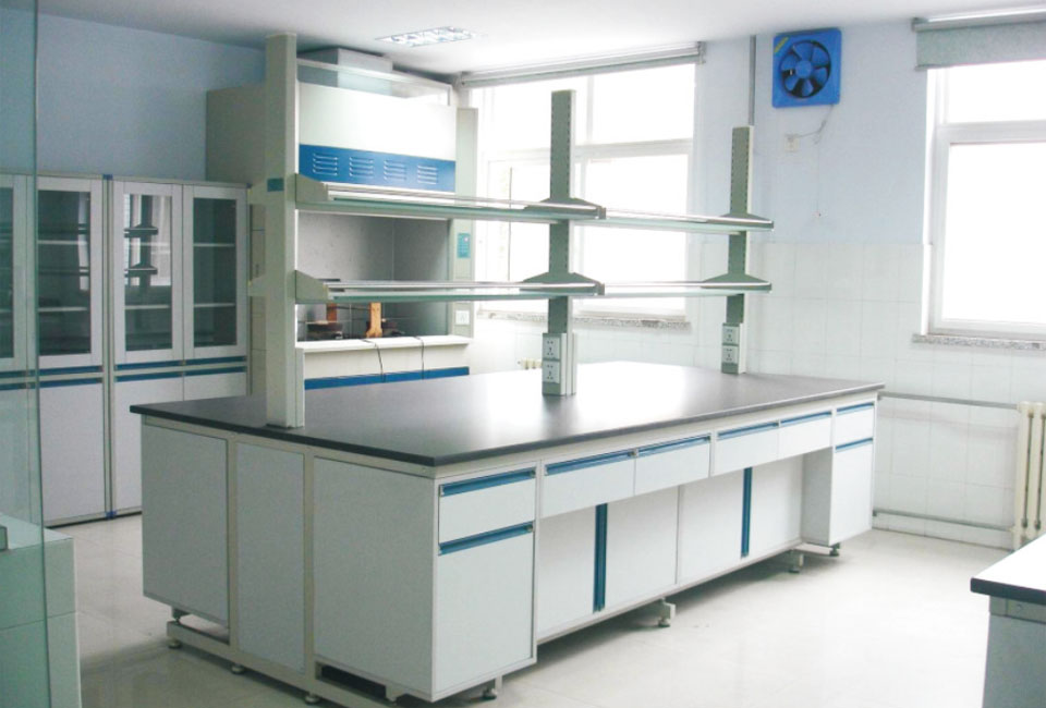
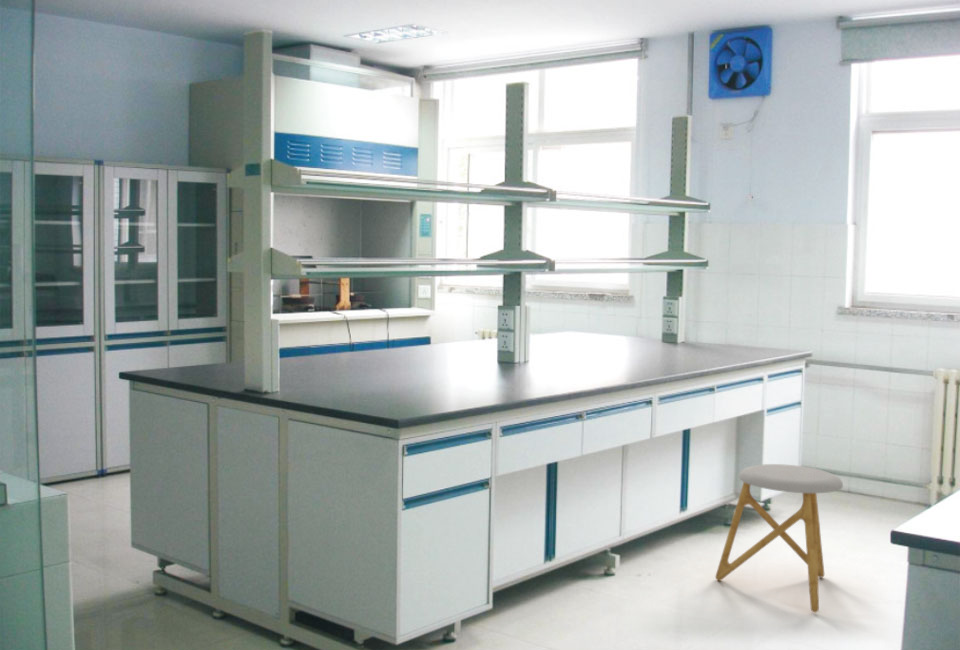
+ stool (777, 529)
